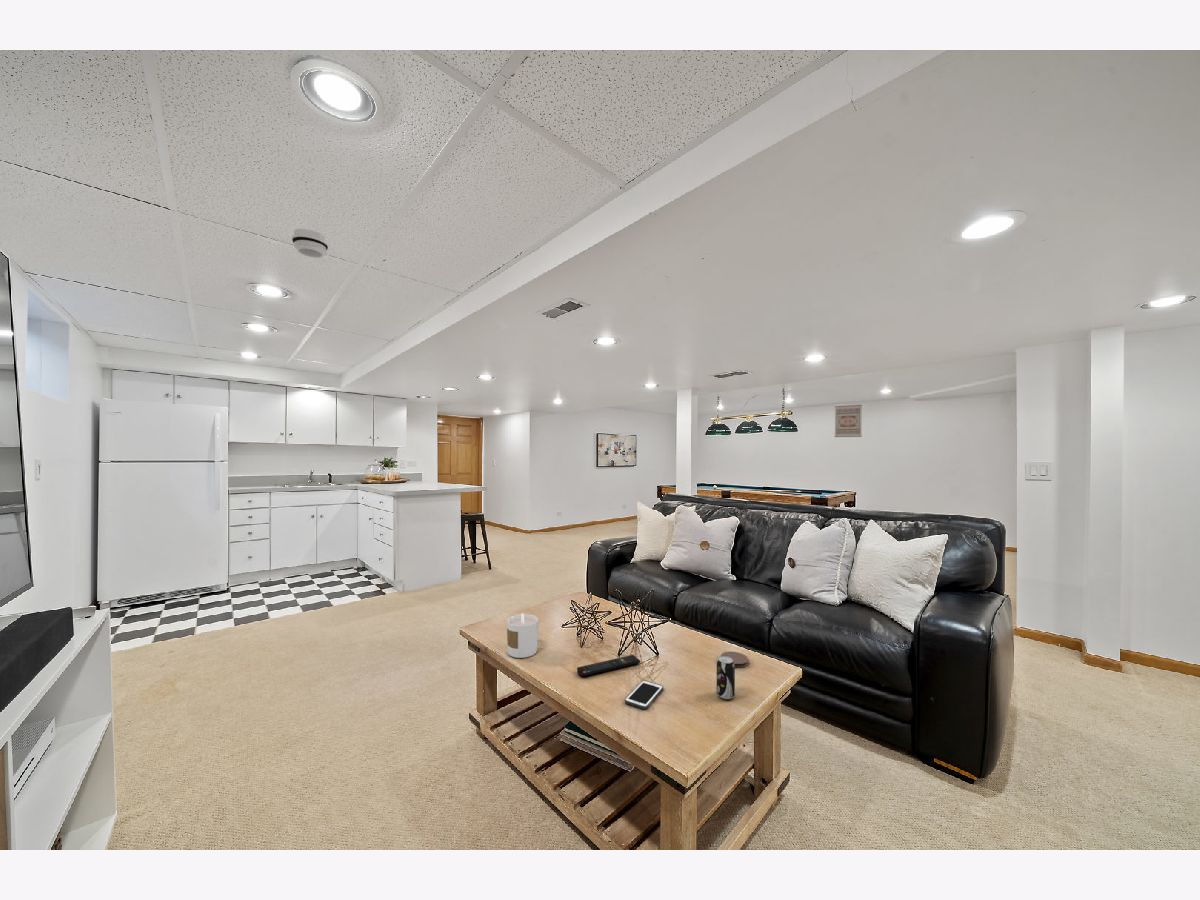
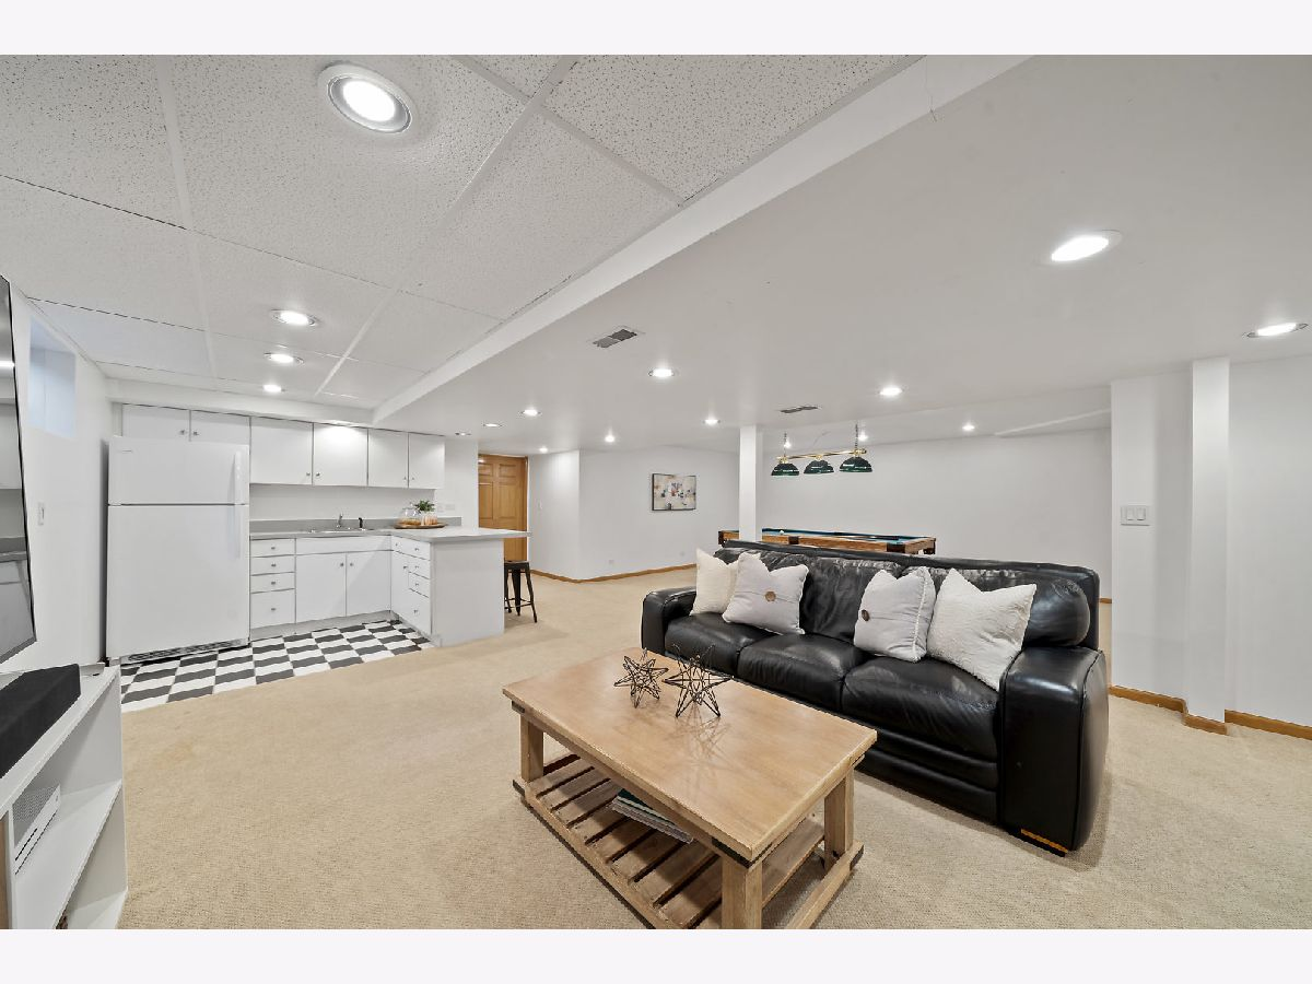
- remote control (608, 665)
- cell phone (644, 694)
- coaster (734, 659)
- wall art (848, 421)
- candle (522, 632)
- beverage can (725, 677)
- smoke detector (310, 244)
